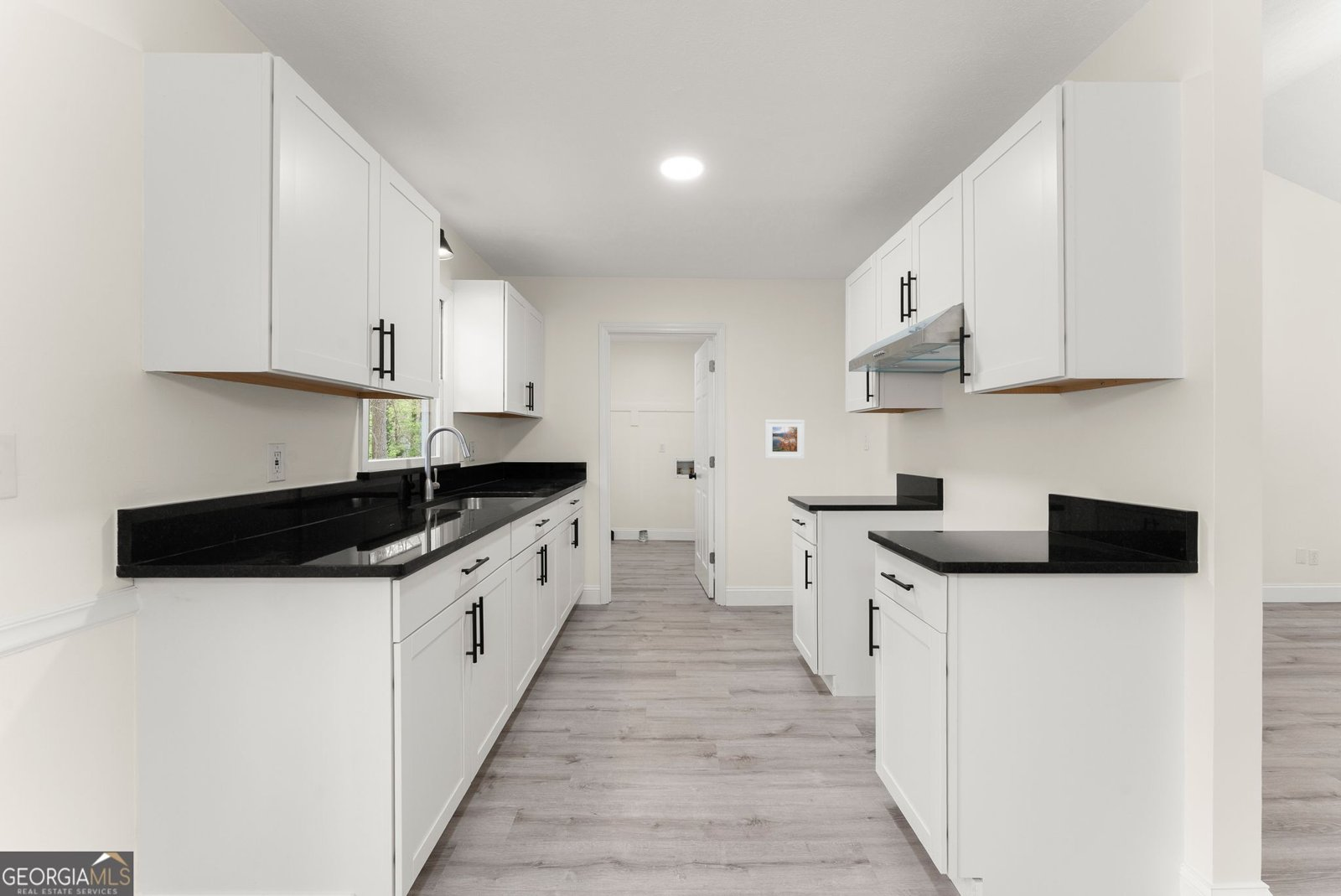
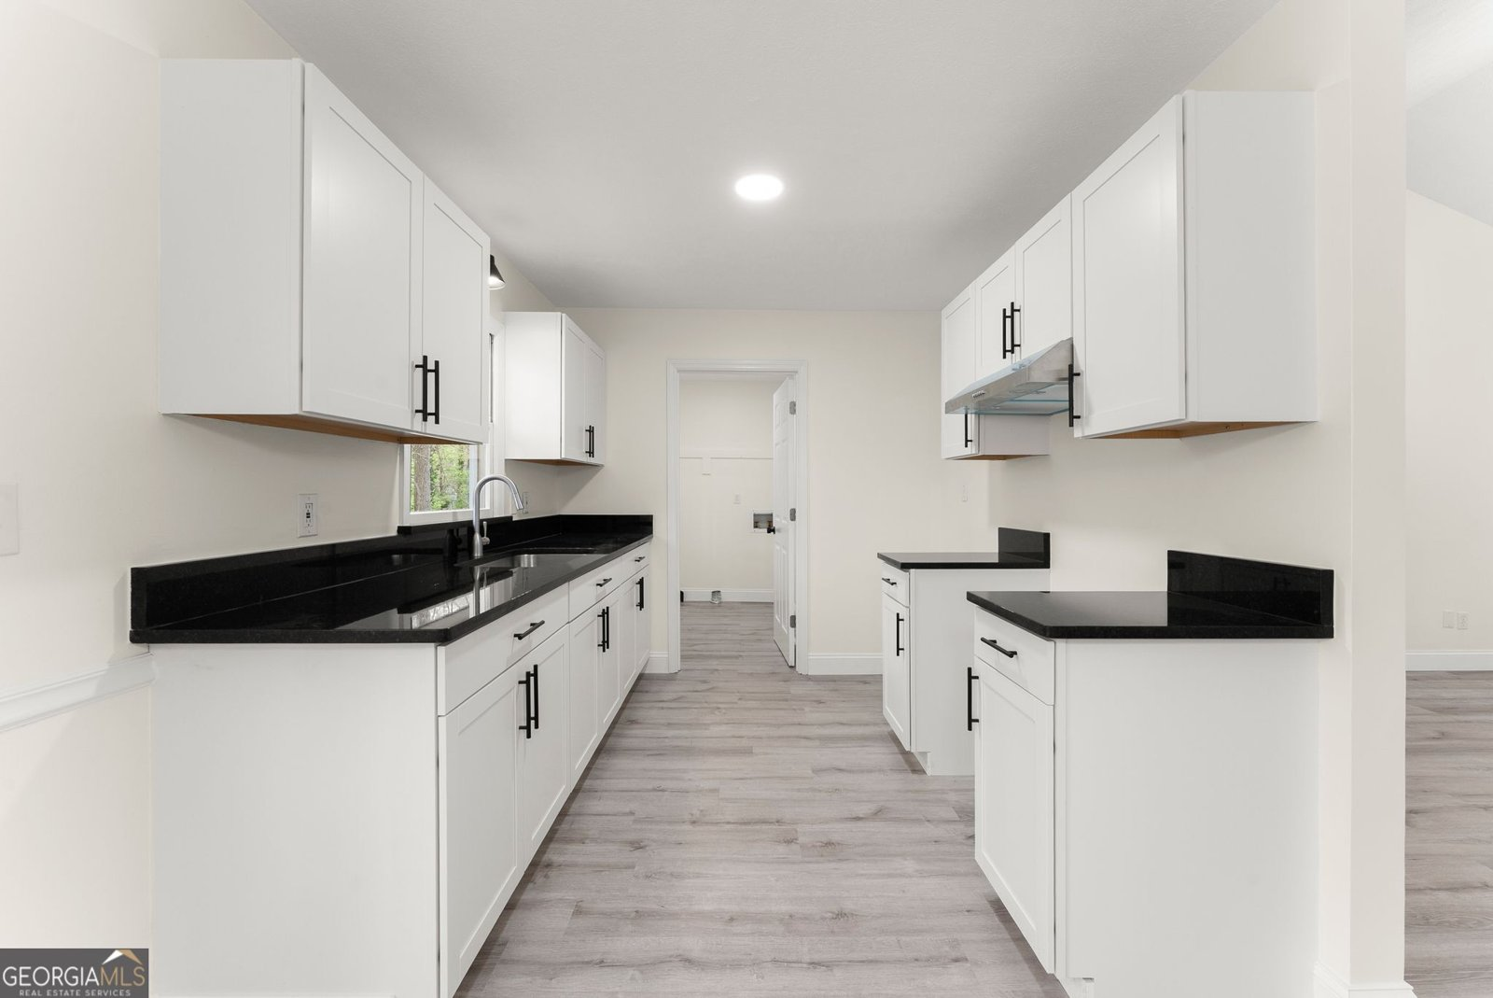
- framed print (784, 439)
